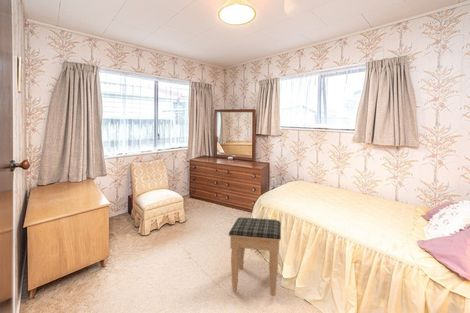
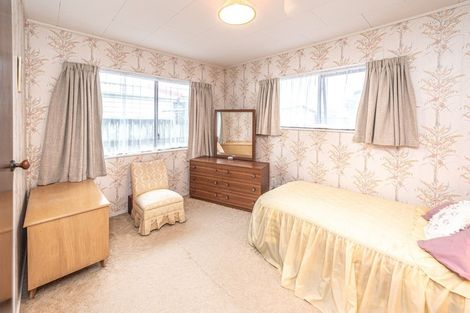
- footstool (257, 249)
